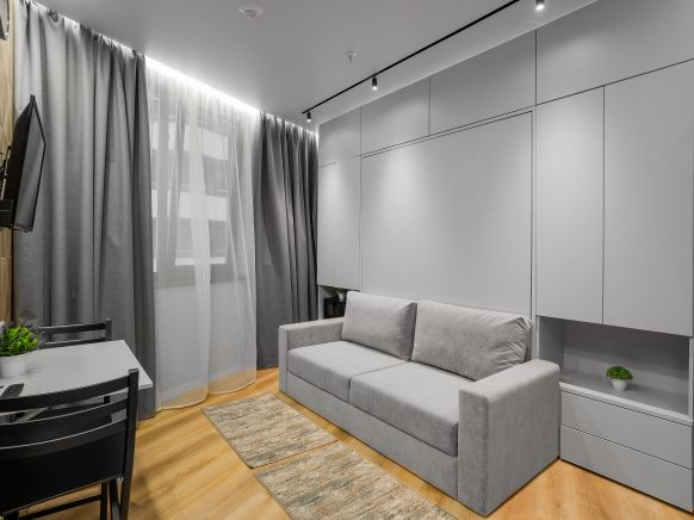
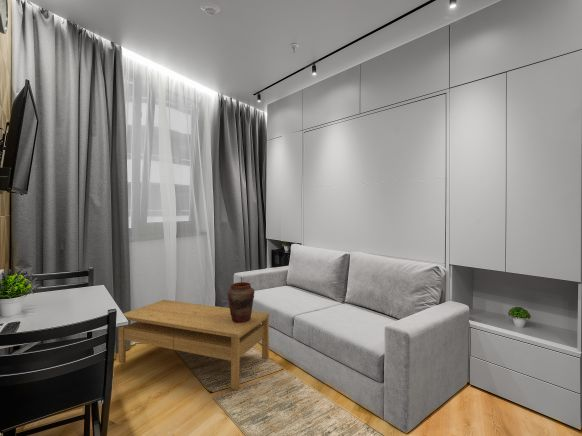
+ vase (241, 301)
+ coffee table (194, 337)
